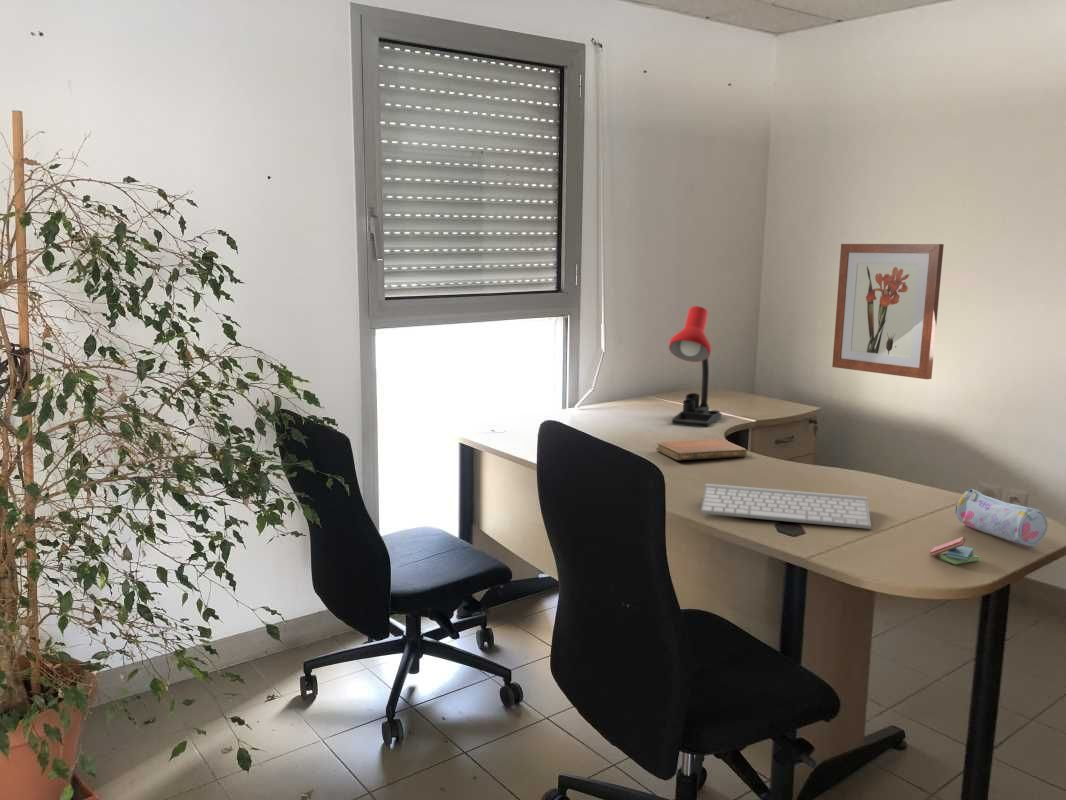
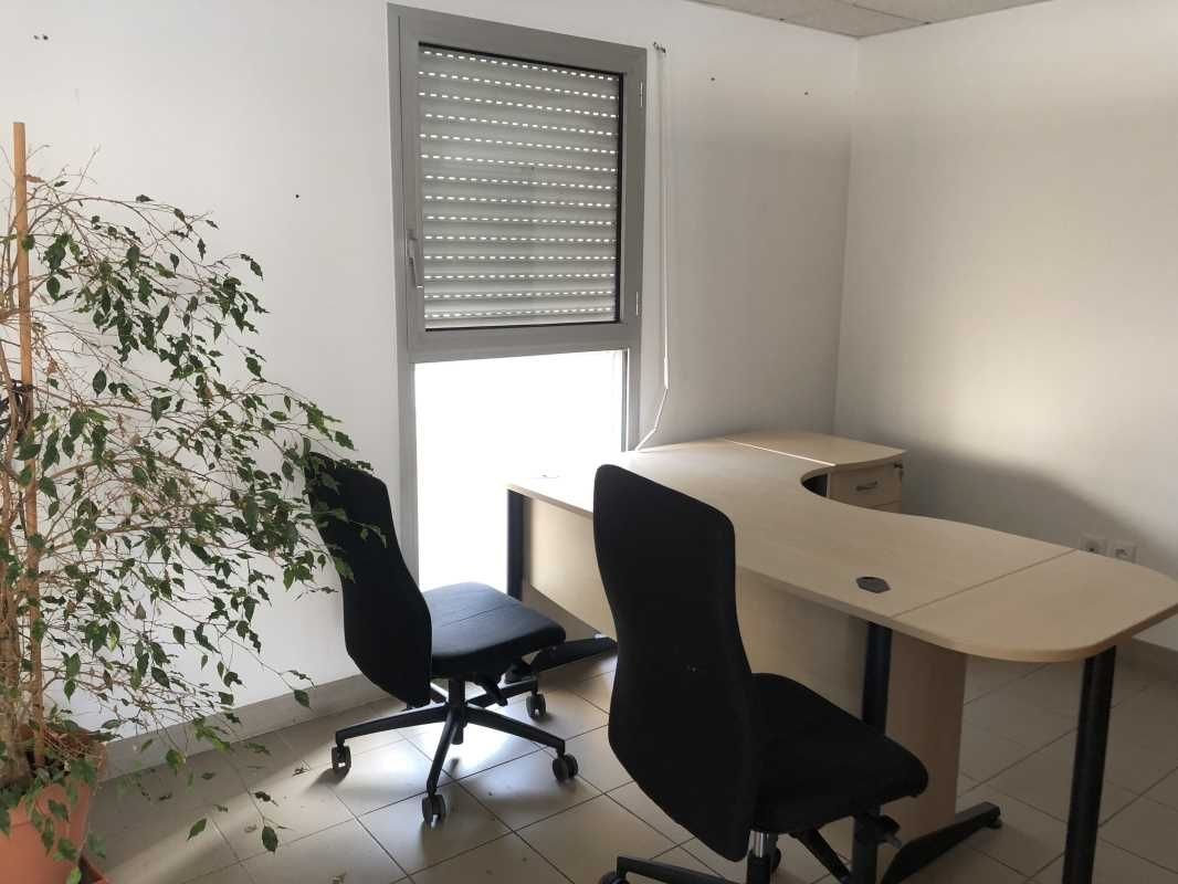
- keyboard (784, 504)
- pencil case (1000, 516)
- desk lamp (697, 361)
- sticky notes (954, 547)
- notebook (700, 449)
- wall art (884, 309)
